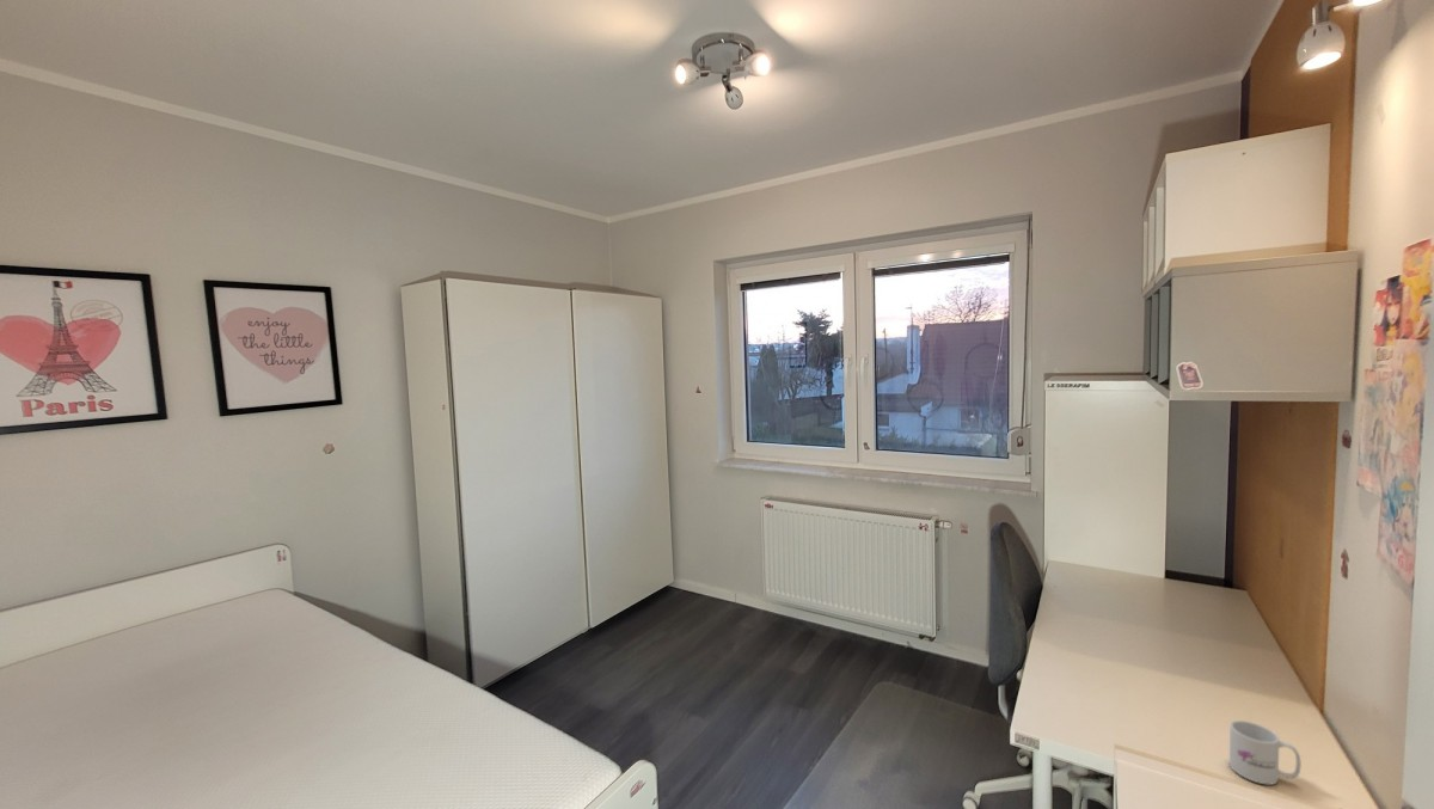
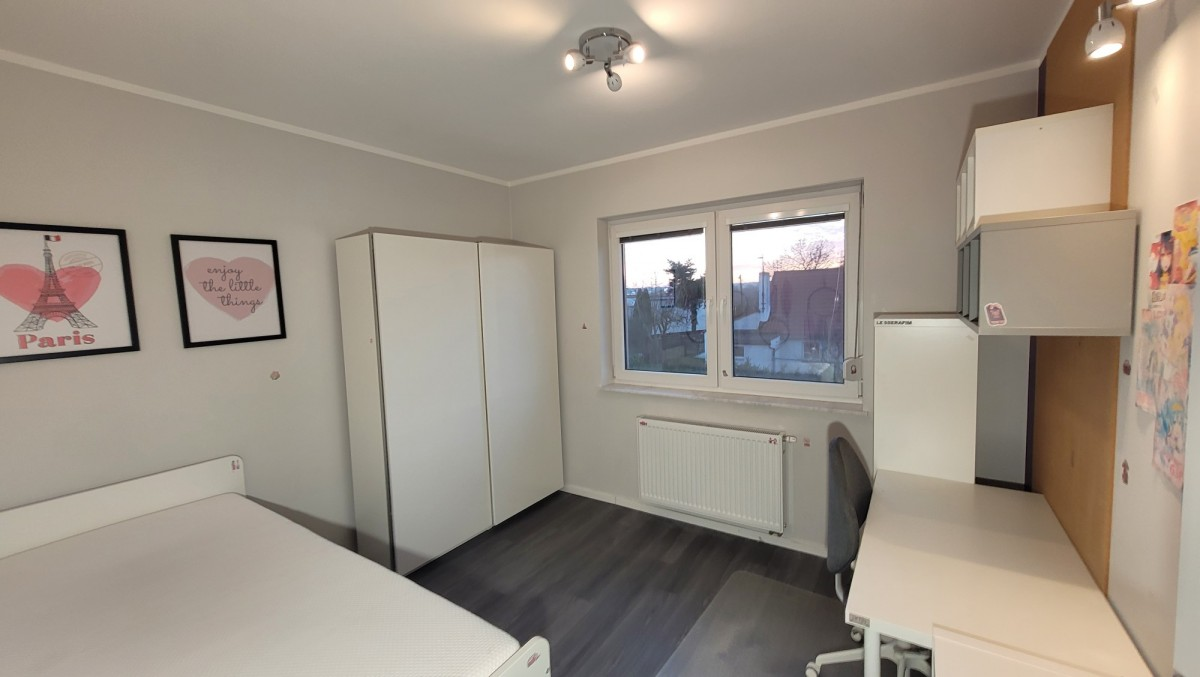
- mug (1264, 754)
